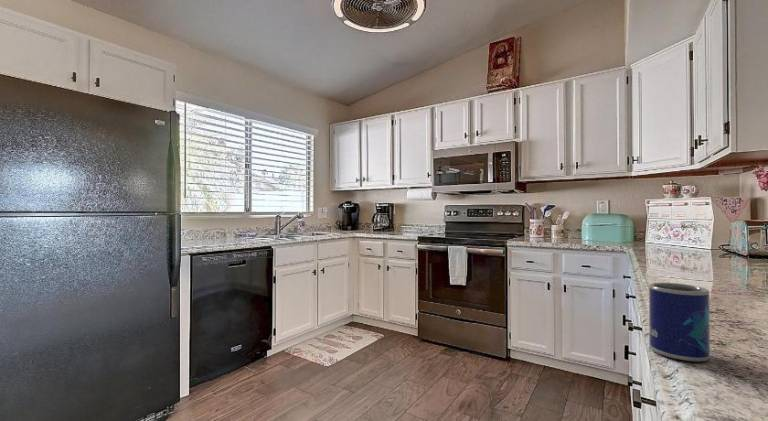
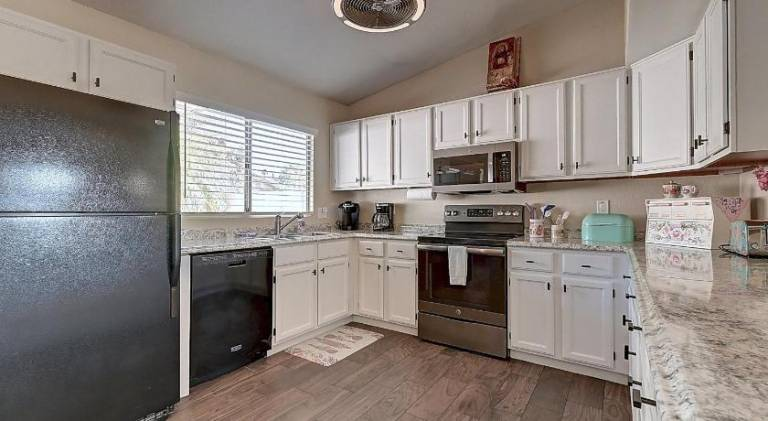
- mug (678, 317)
